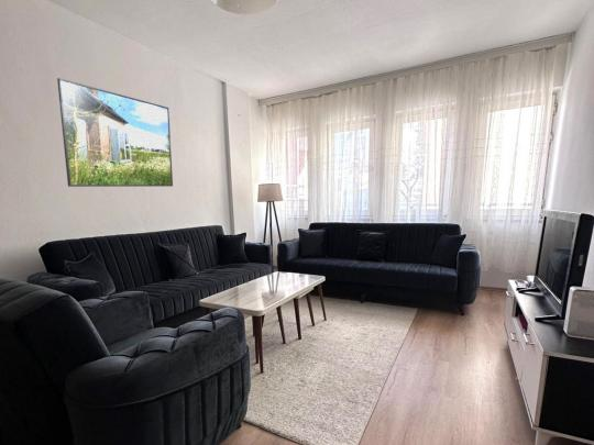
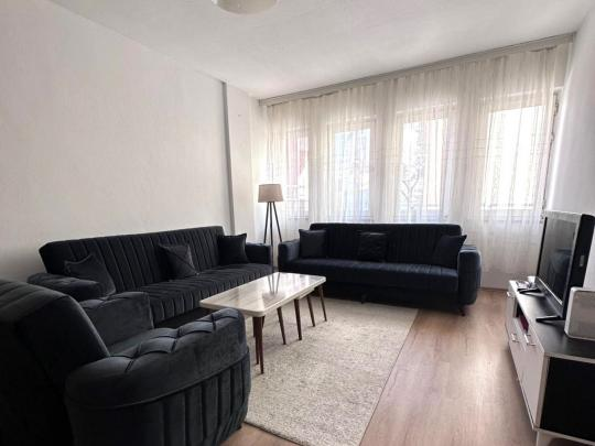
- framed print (124, 141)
